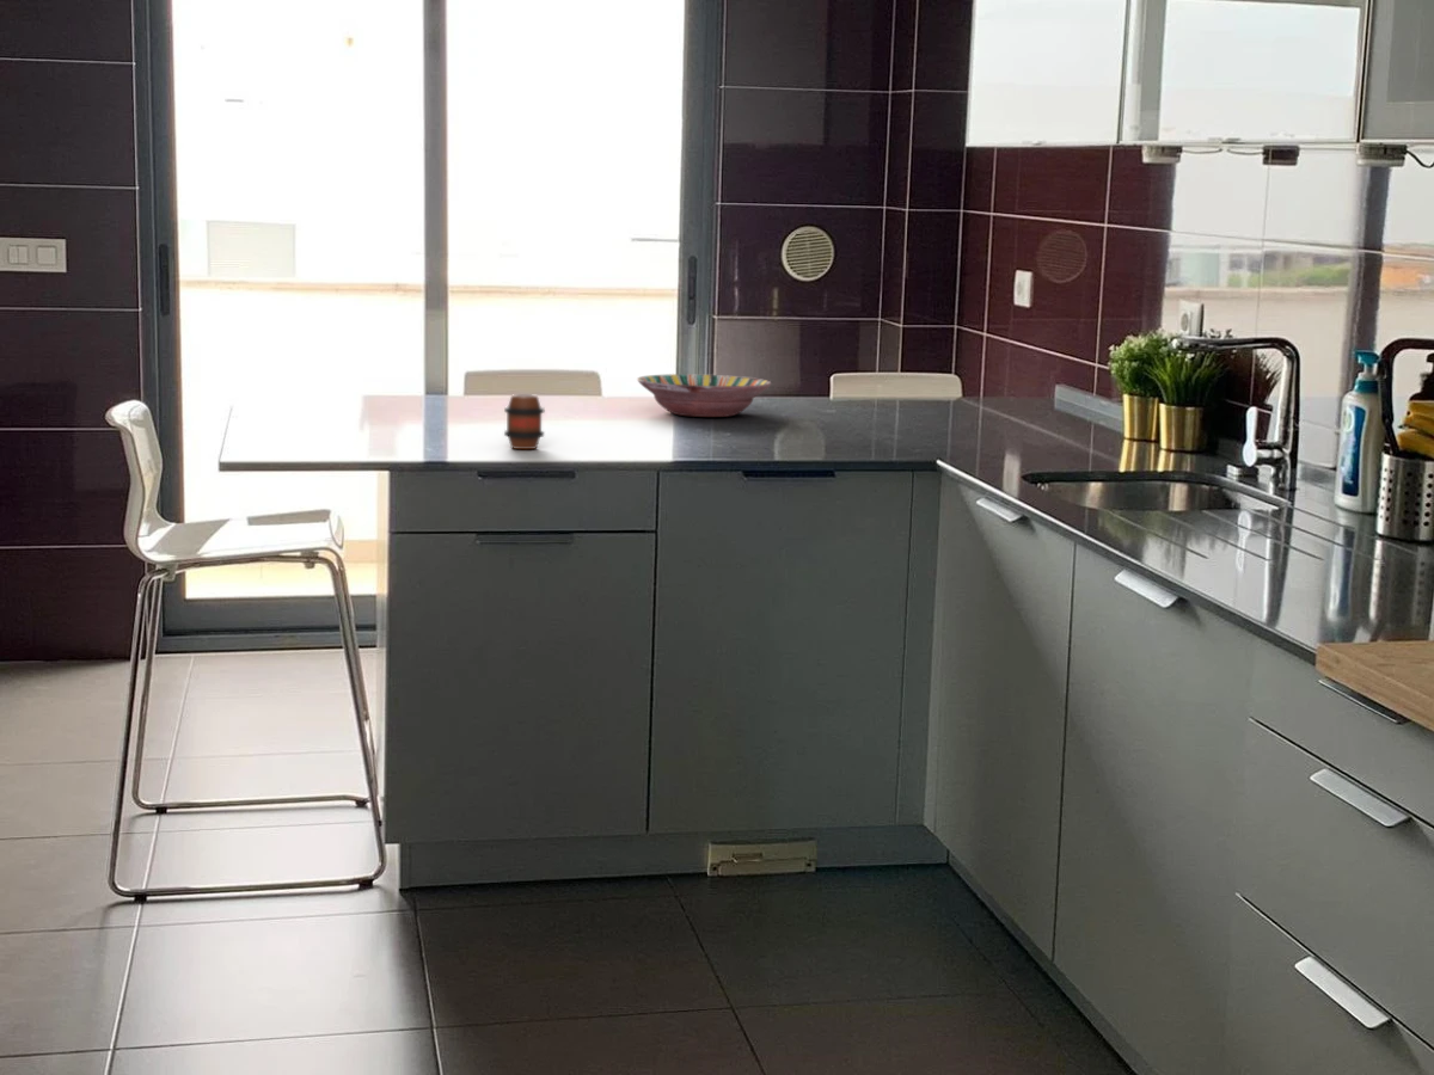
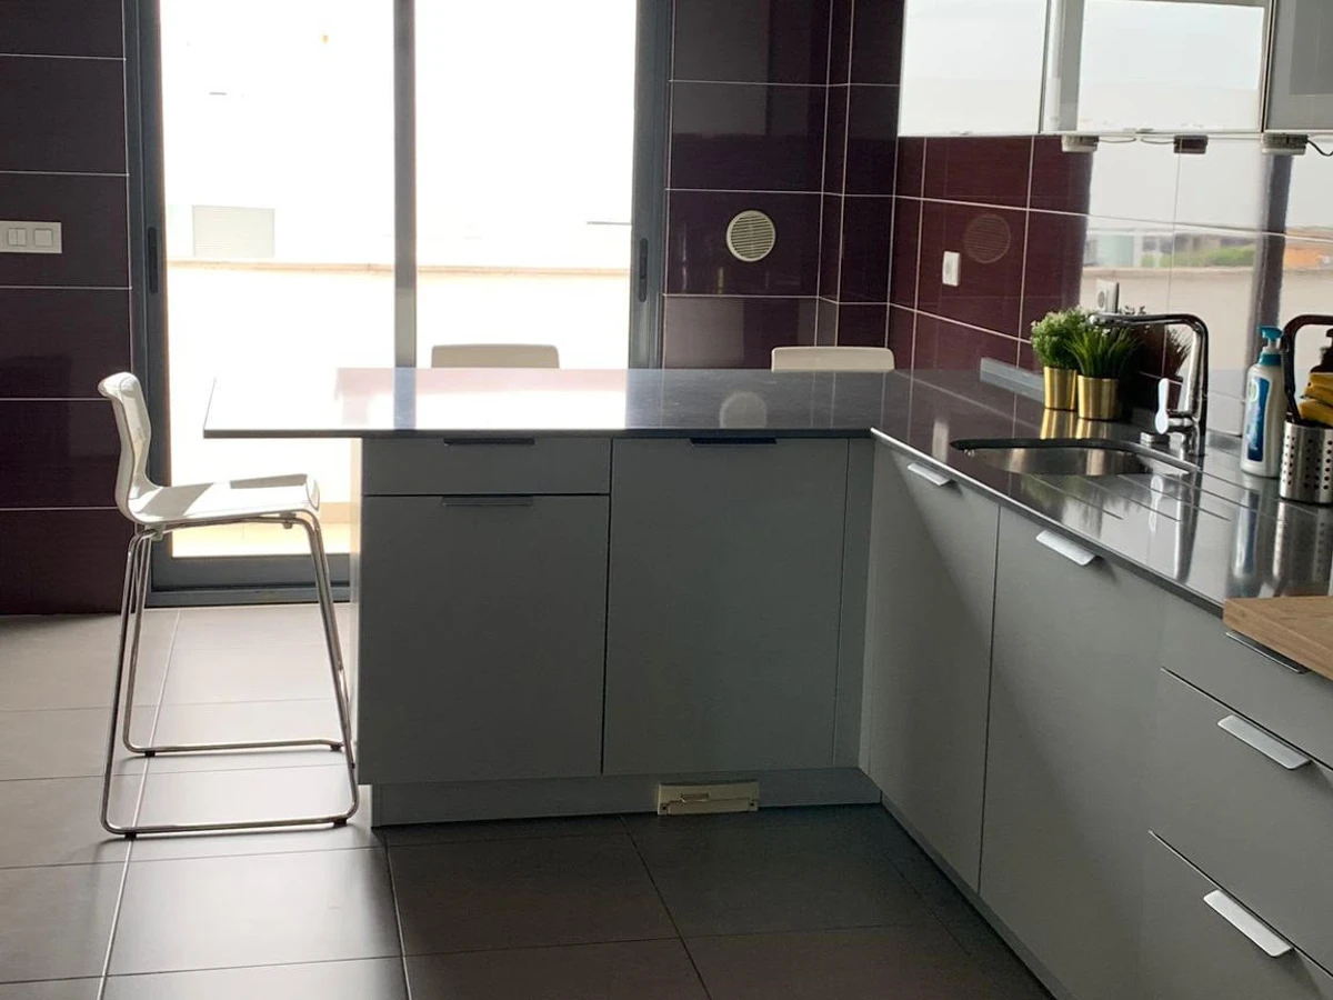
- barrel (523, 422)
- serving bowl (703, 397)
